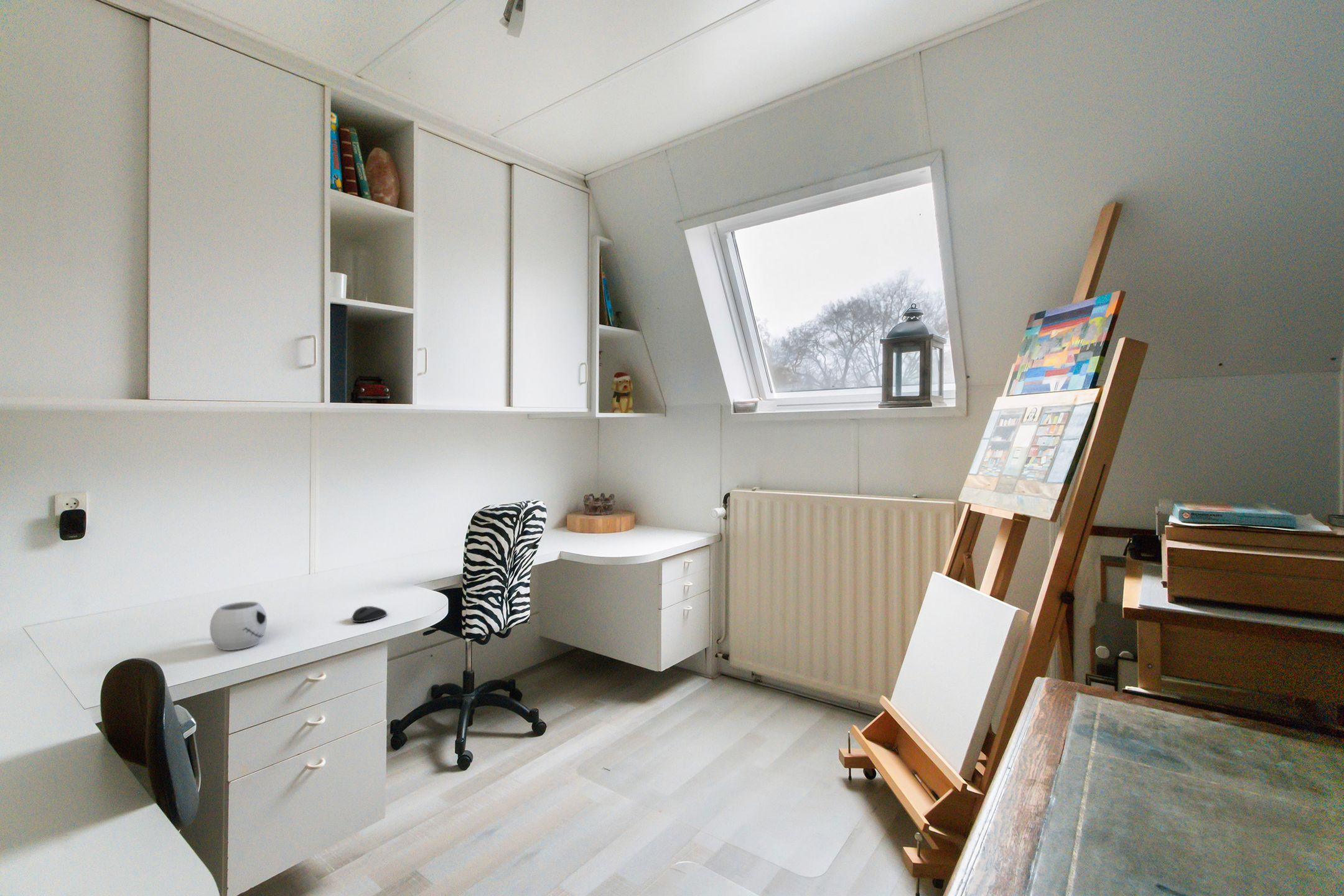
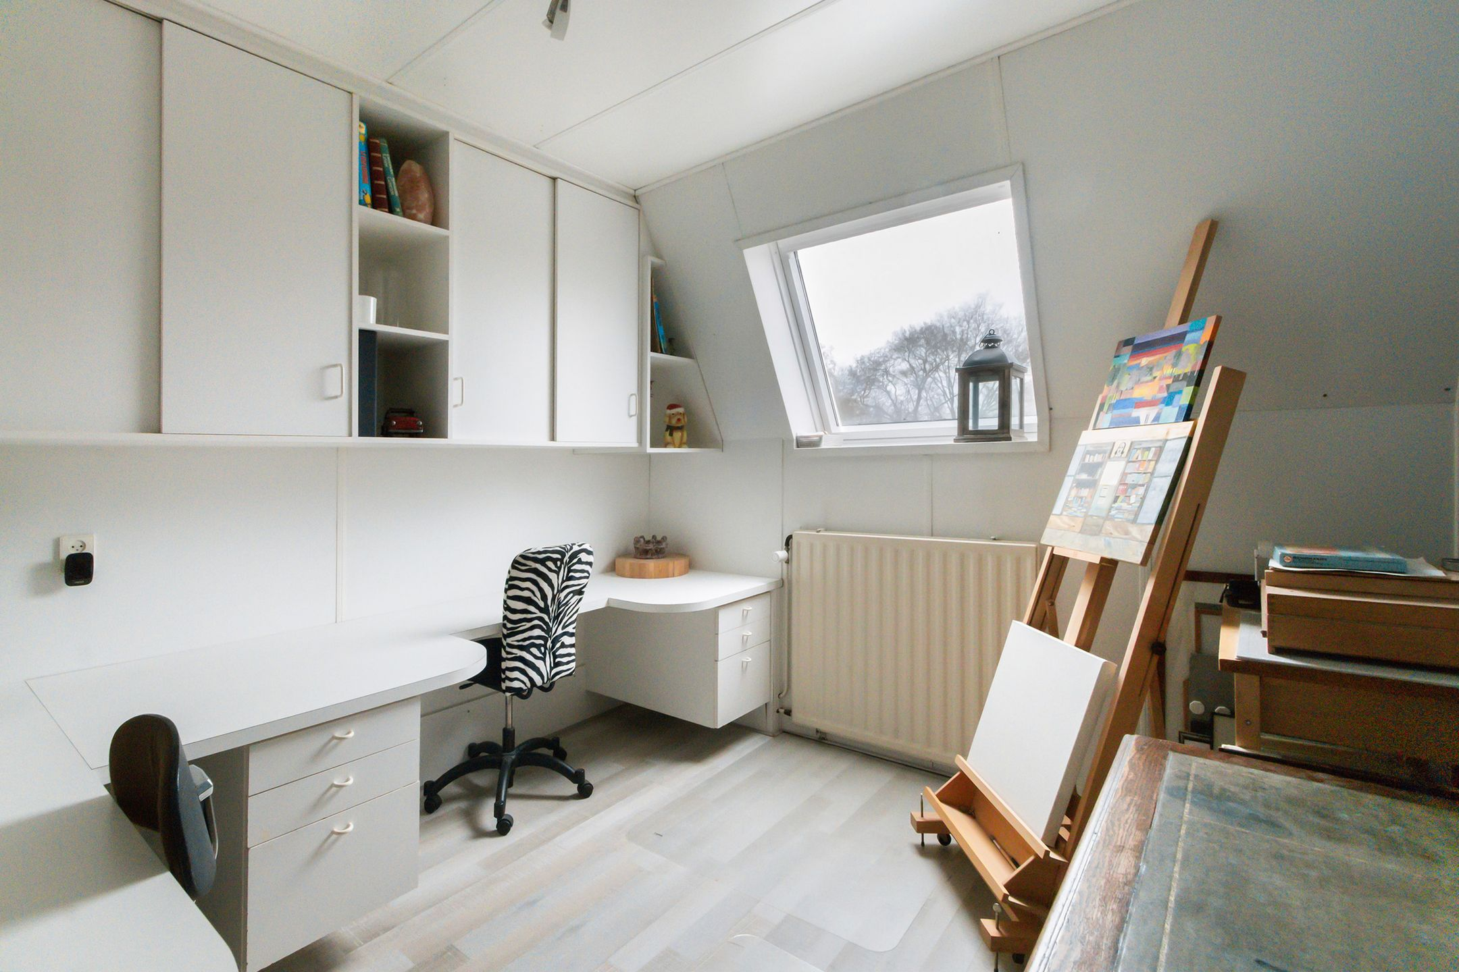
- mug (240, 623)
- mouse (370, 612)
